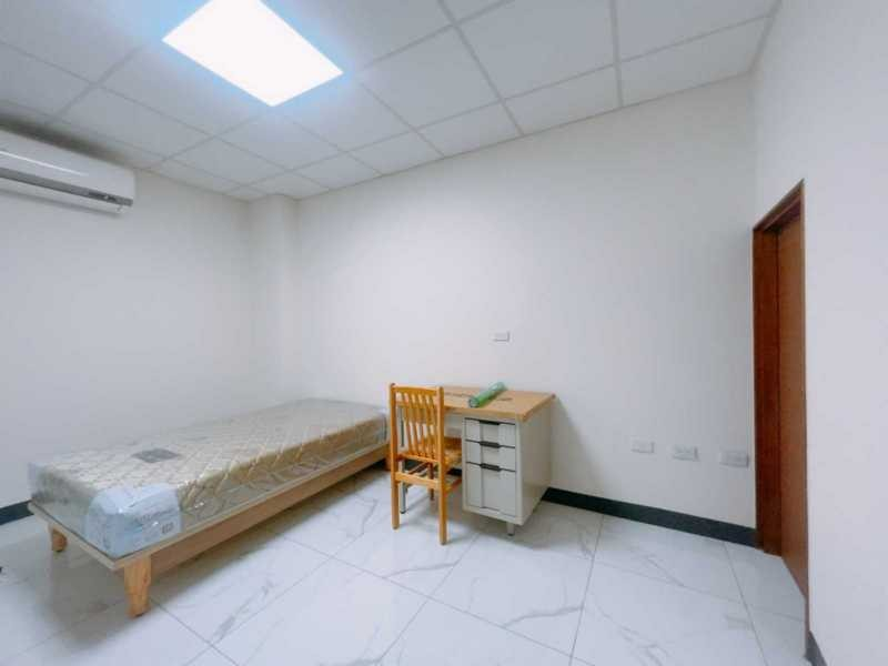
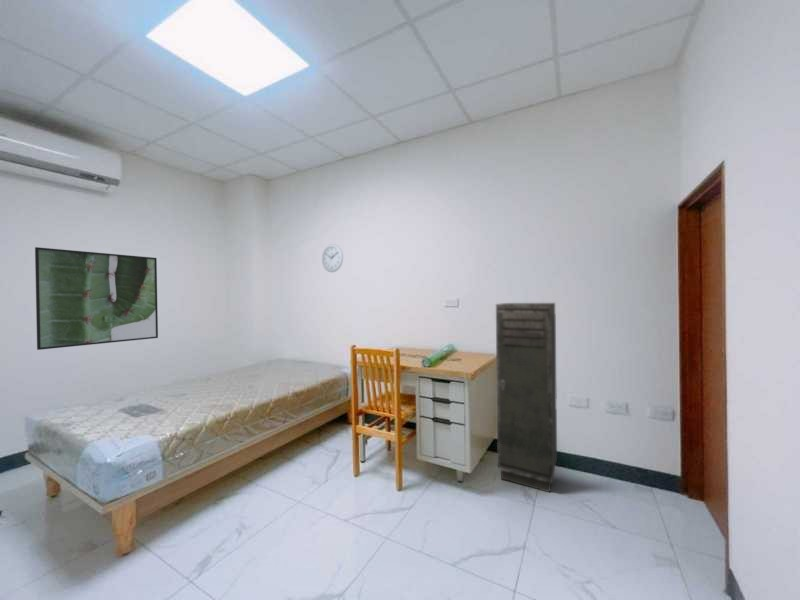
+ wall clock (331, 258)
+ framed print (104, 298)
+ storage cabinet (527, 388)
